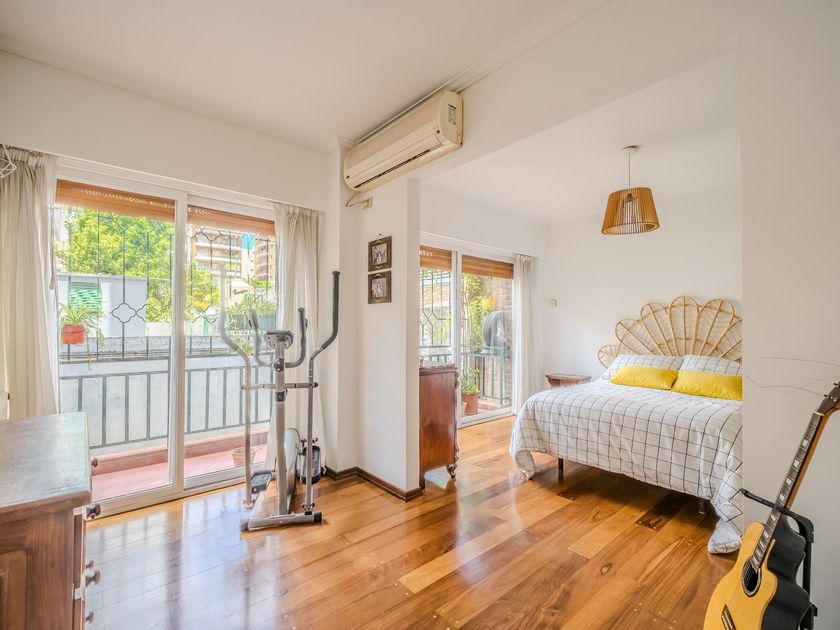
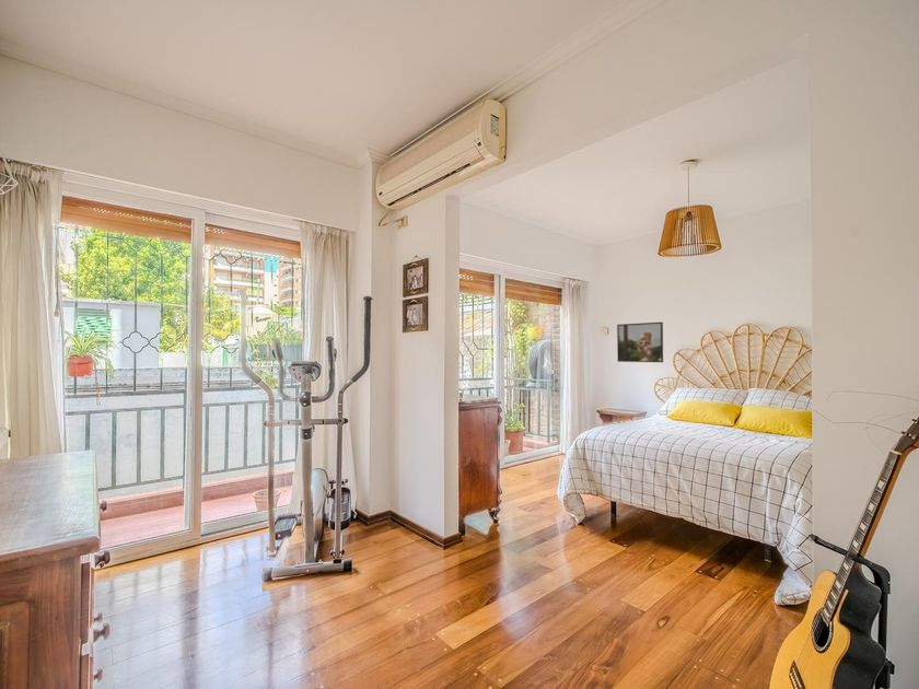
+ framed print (639, 342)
